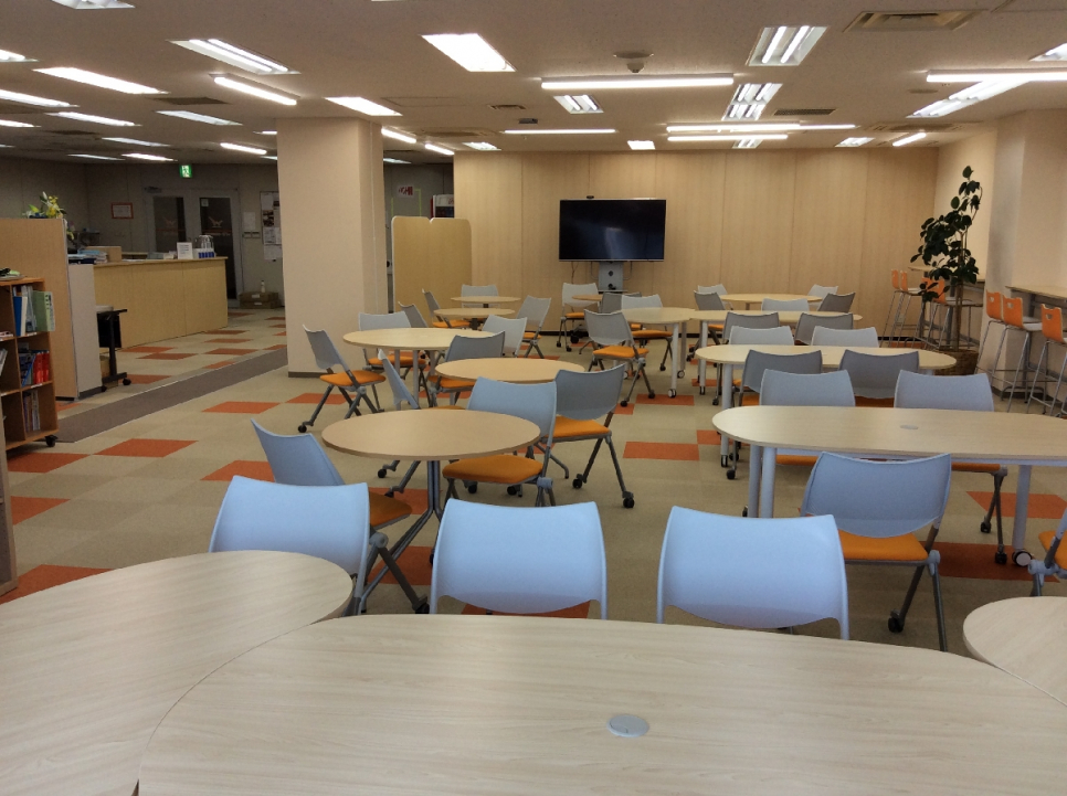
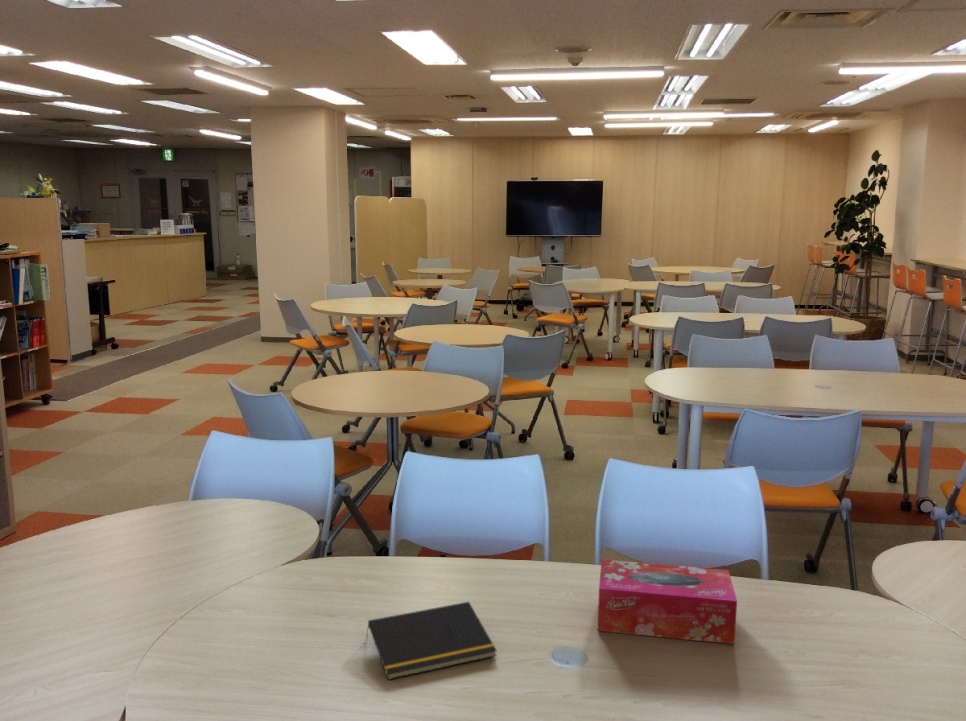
+ tissue box (664, 599)
+ notepad (431, 637)
